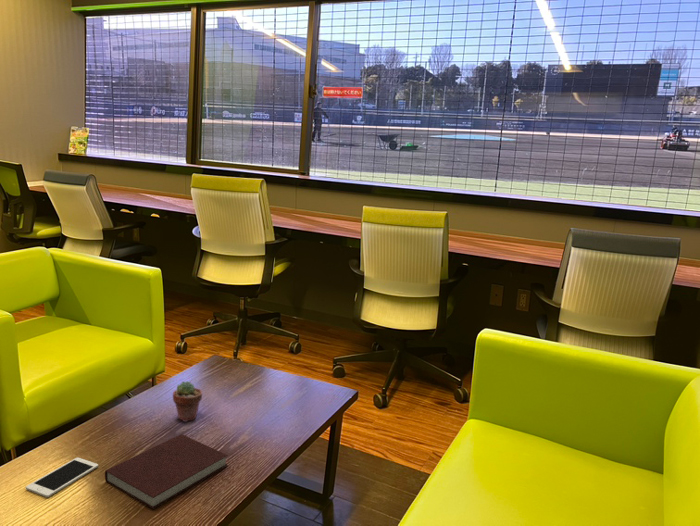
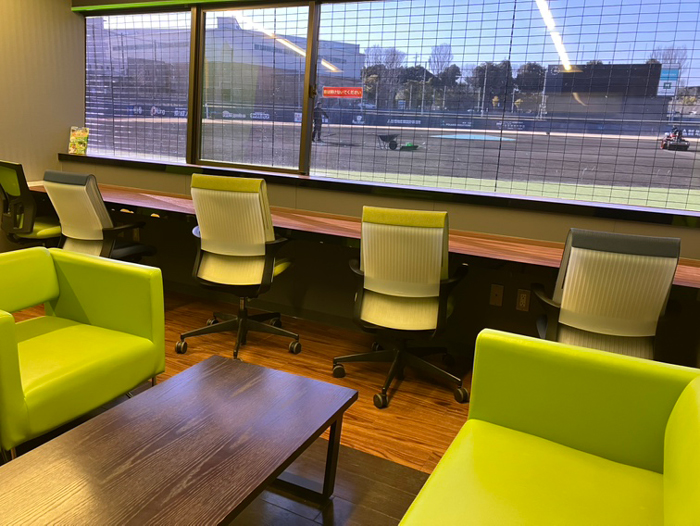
- cell phone (63, 476)
- notebook (168, 467)
- potted succulent (187, 399)
